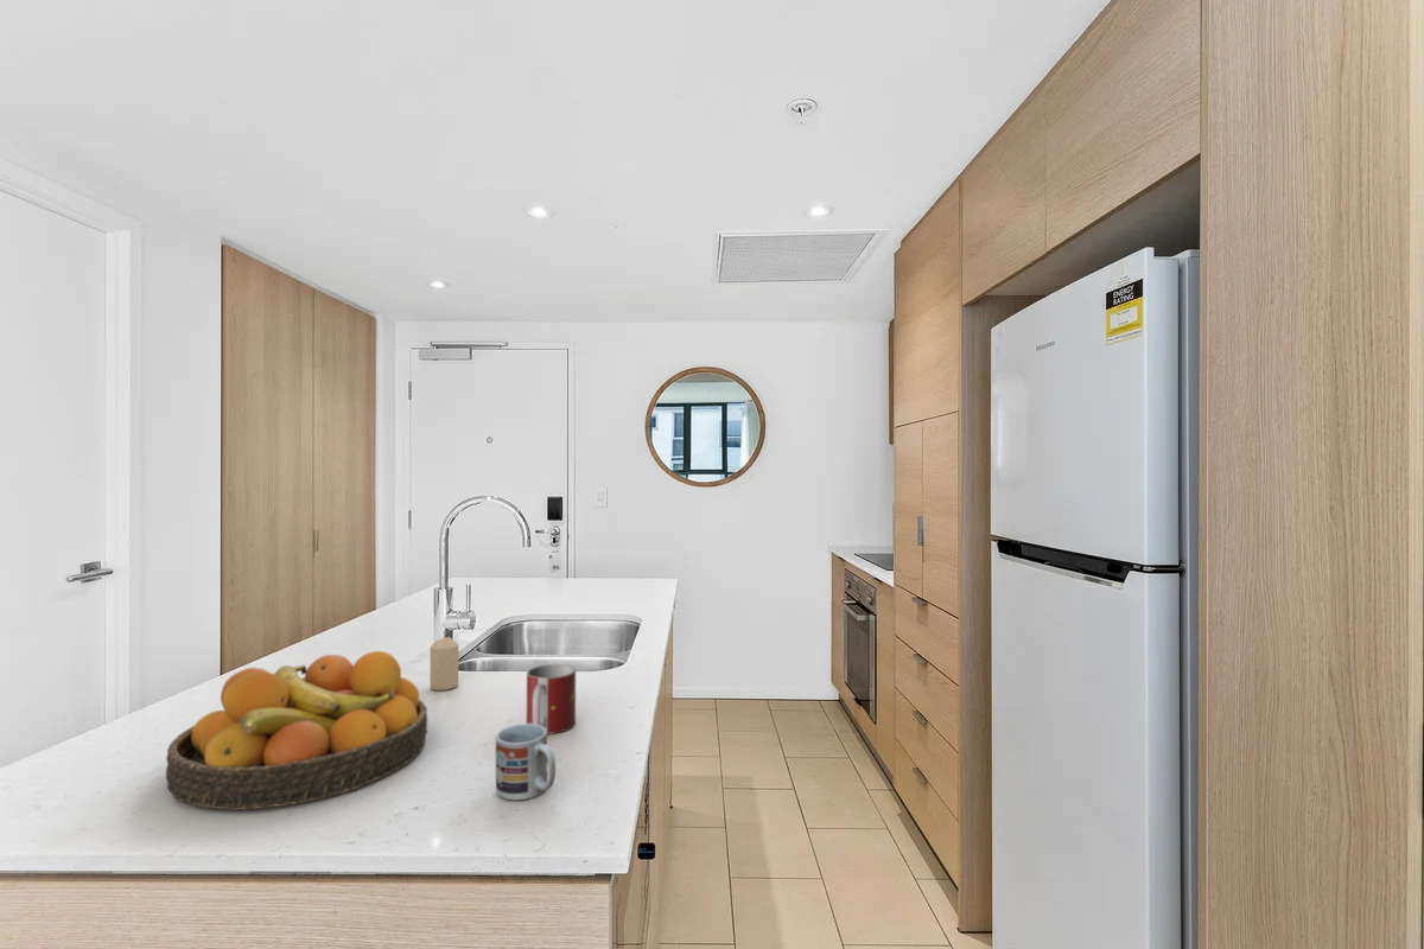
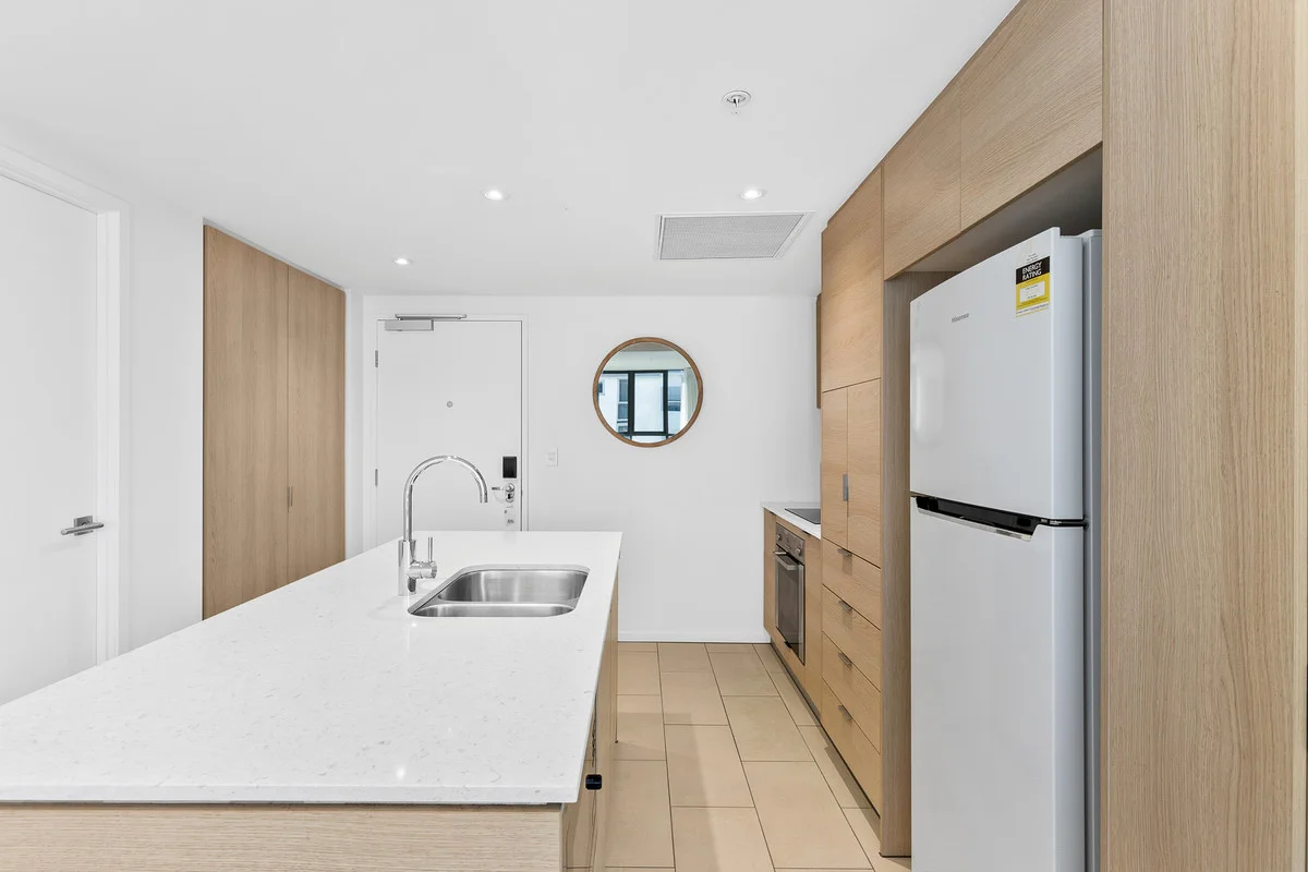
- candle (444, 662)
- fruit bowl (307, 708)
- mug (547, 700)
- cup (528, 762)
